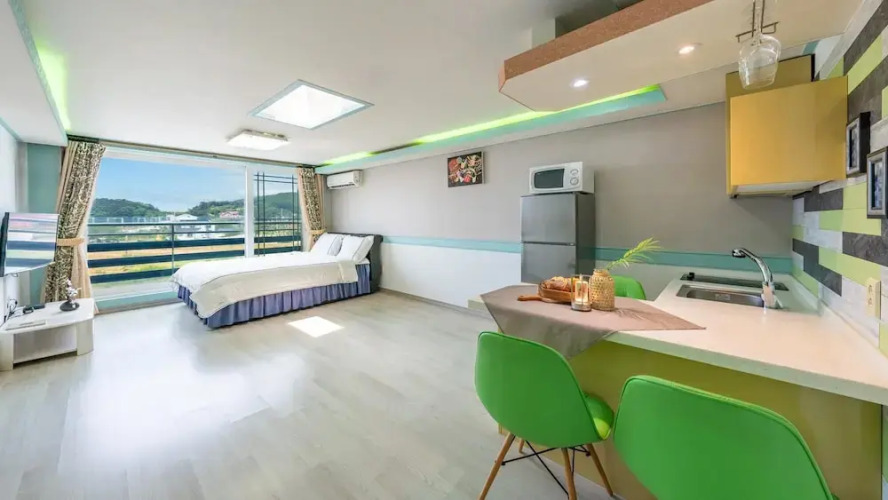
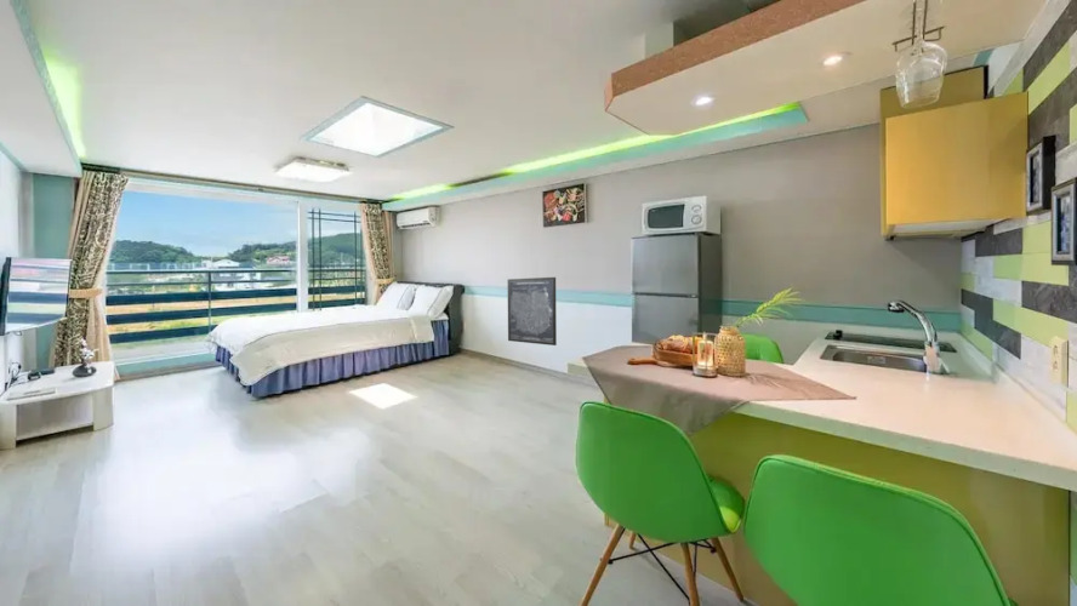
+ wall art (530, 310)
